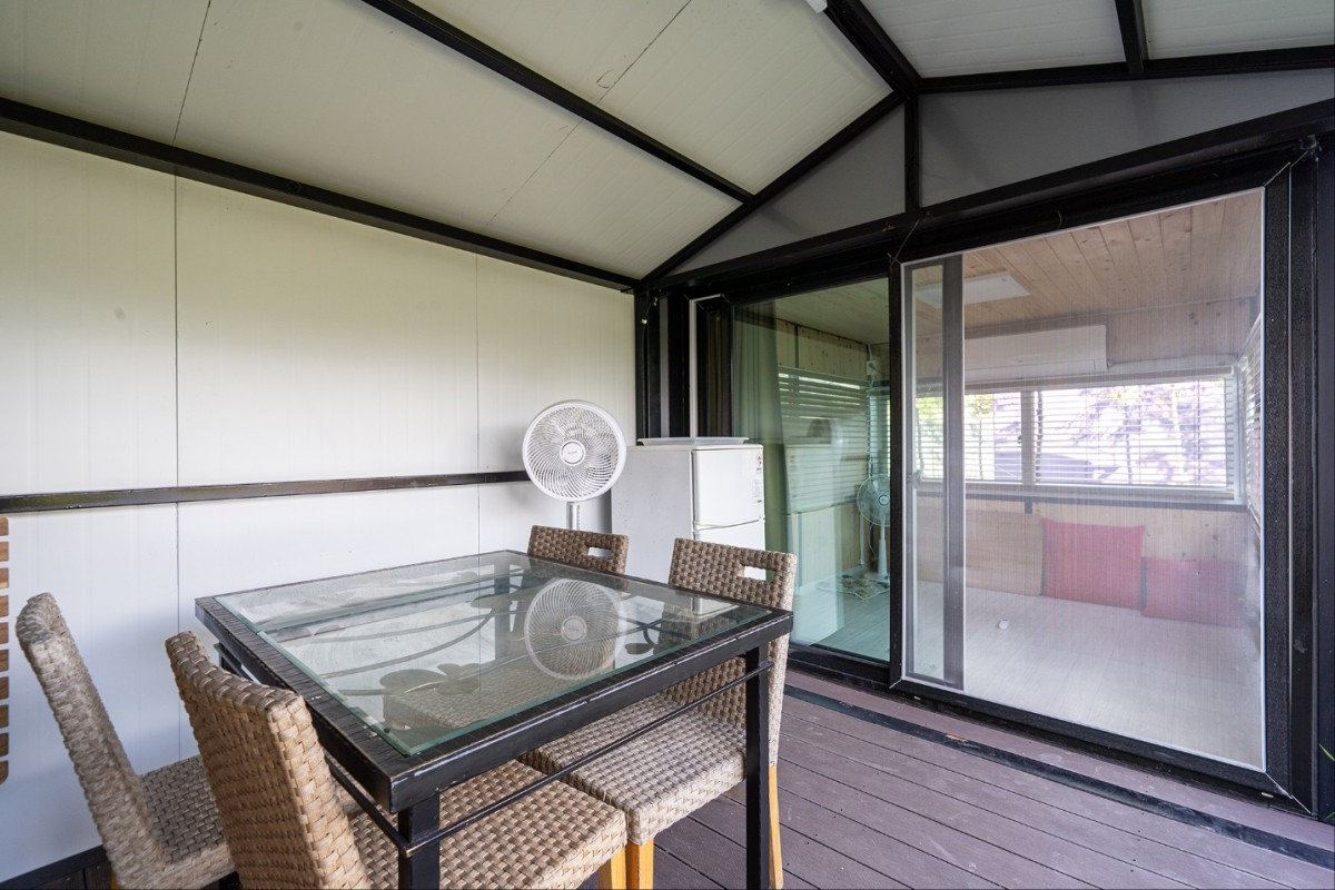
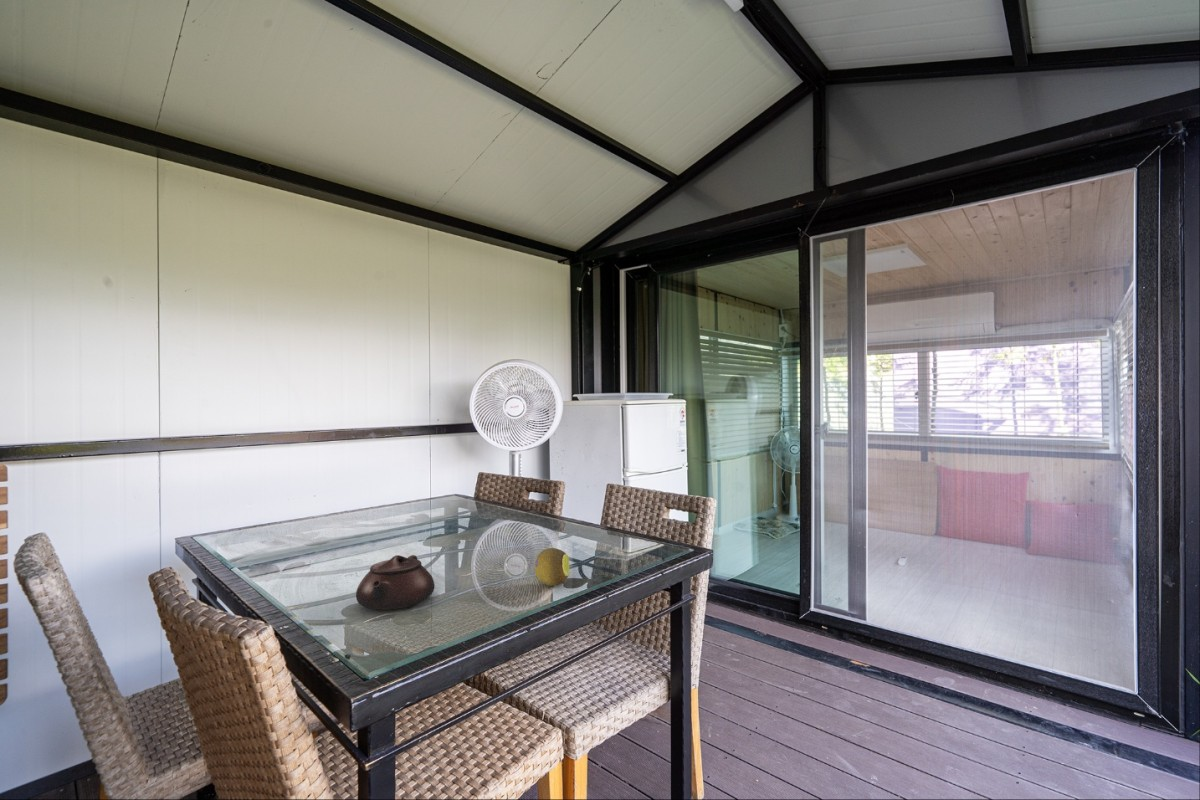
+ fruit (552, 566)
+ teapot (398, 578)
